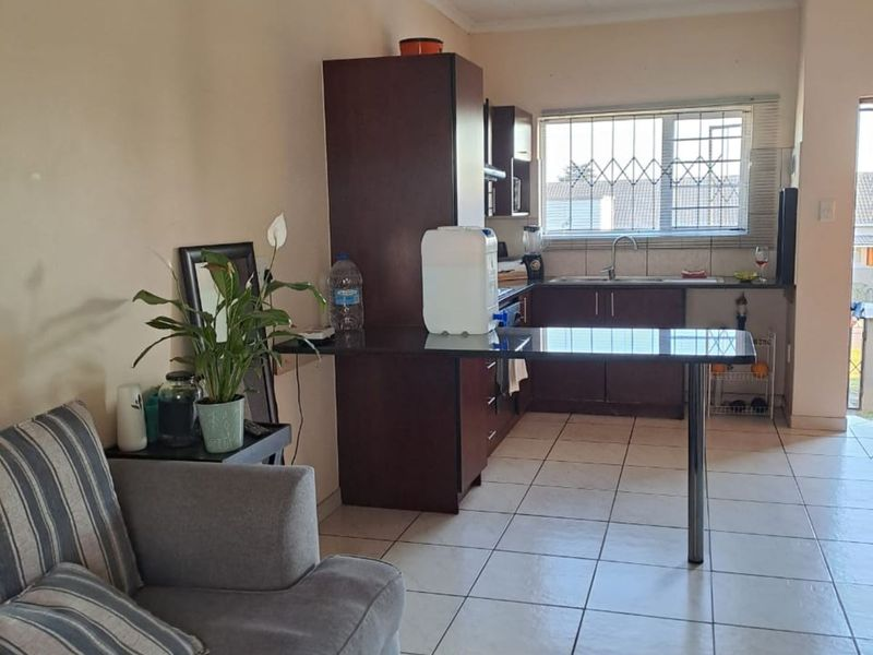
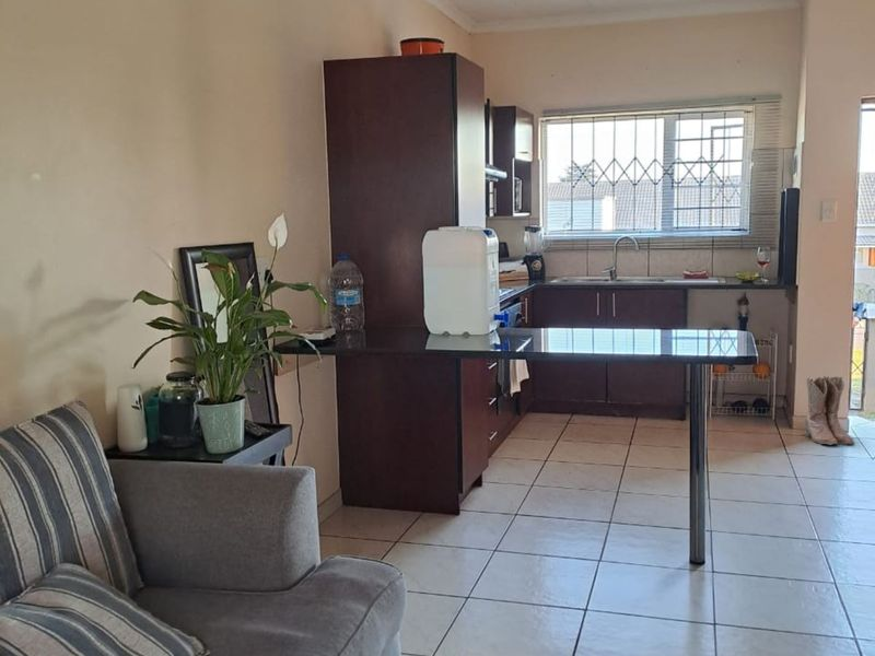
+ boots (829, 408)
